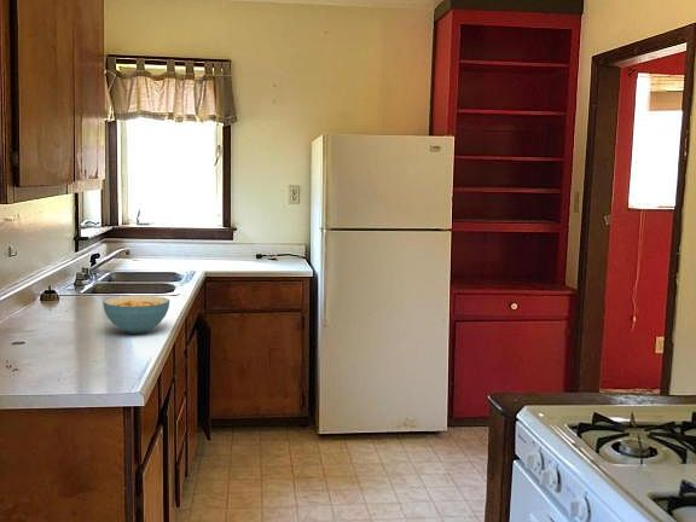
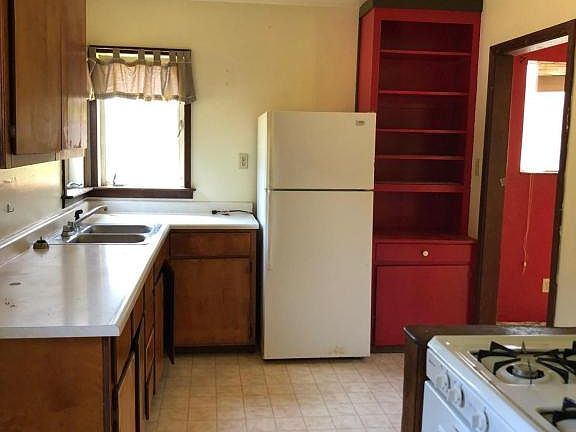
- cereal bowl (137, 315)
